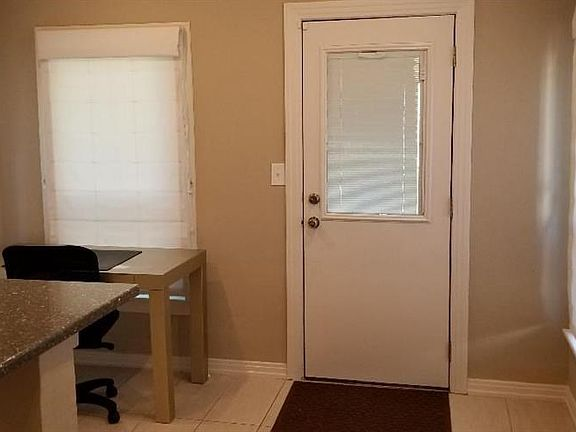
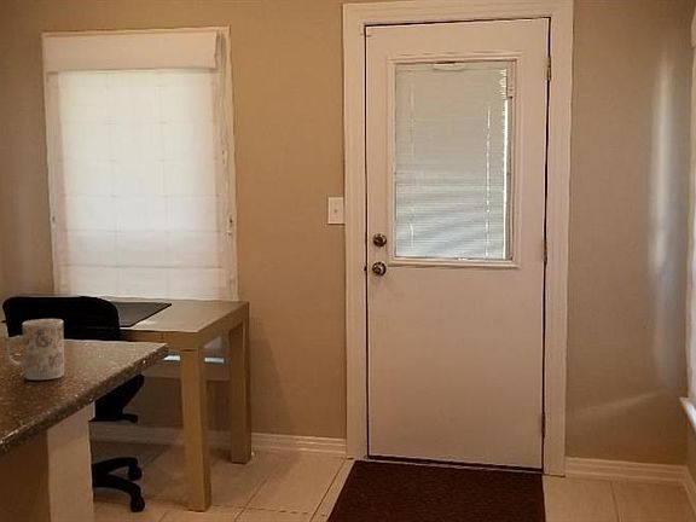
+ mug (37, 348)
